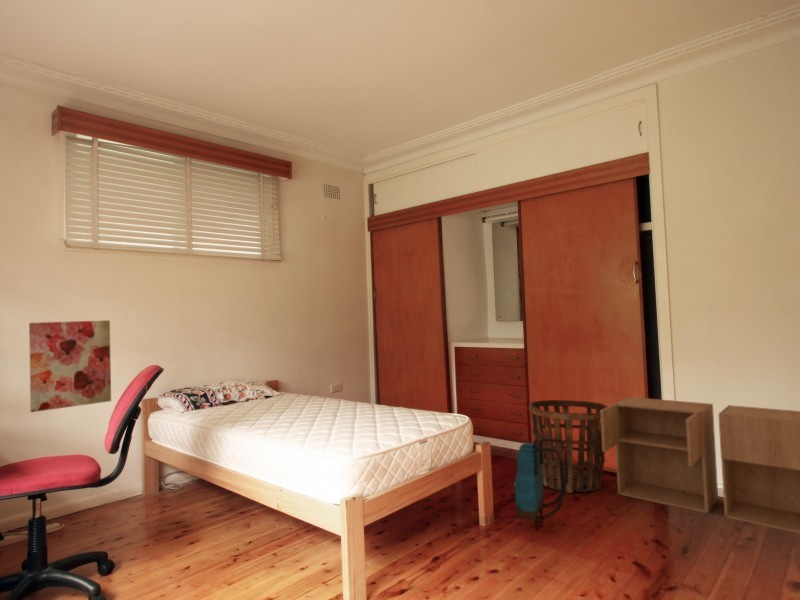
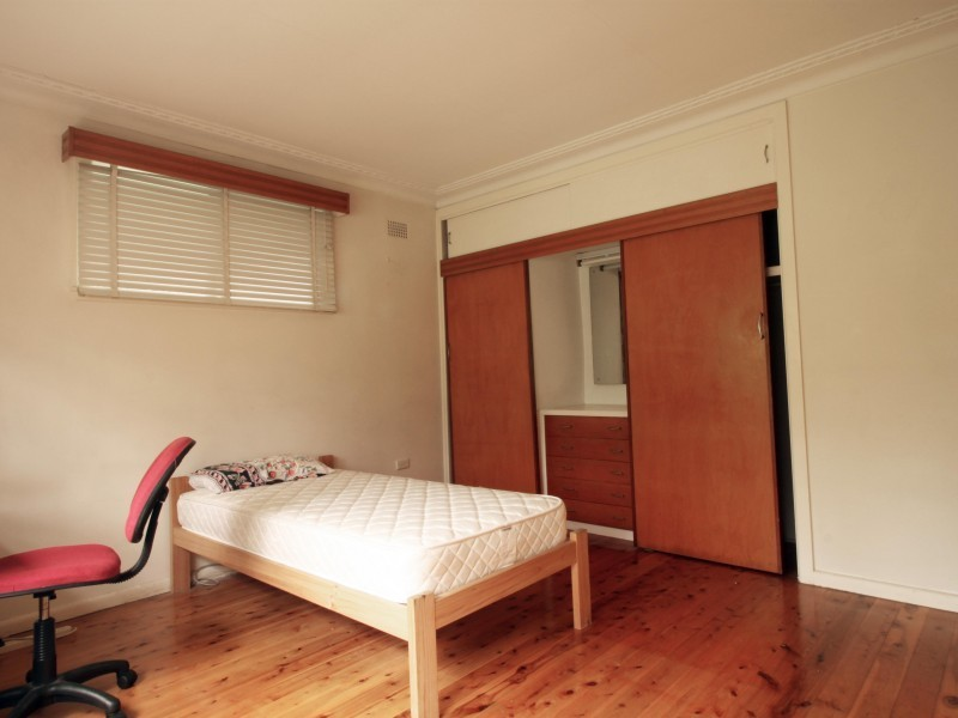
- basket (570, 443)
- wall art (72, 363)
- storage cabinet (714, 462)
- backpack (542, 484)
